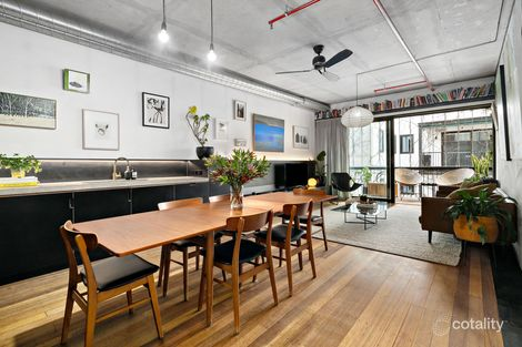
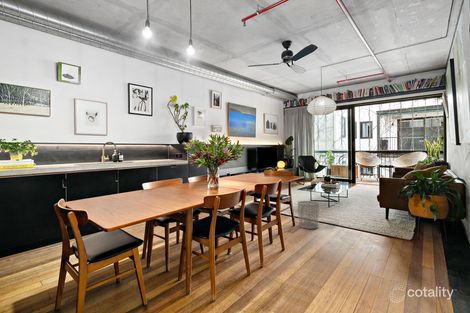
+ waste bin (308, 214)
